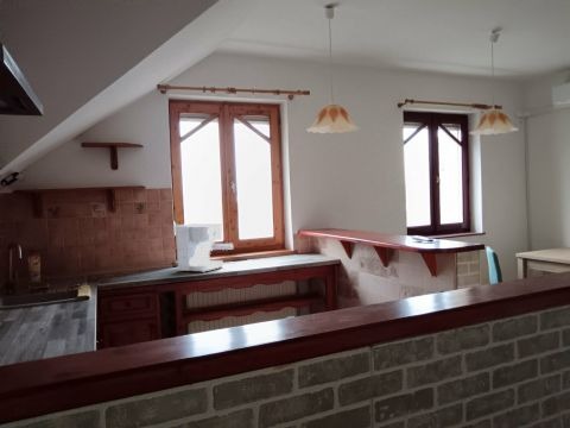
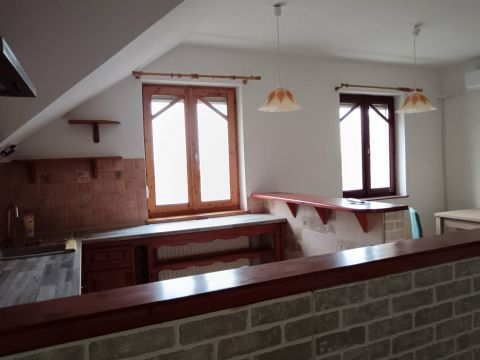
- coffee maker (203, 246)
